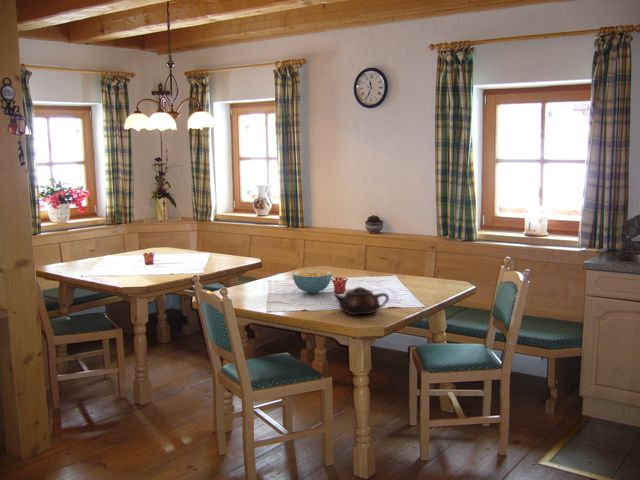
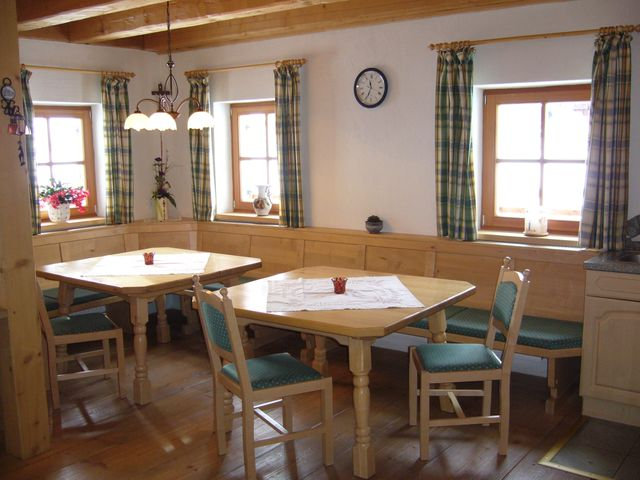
- cereal bowl (312, 282)
- teapot (360, 299)
